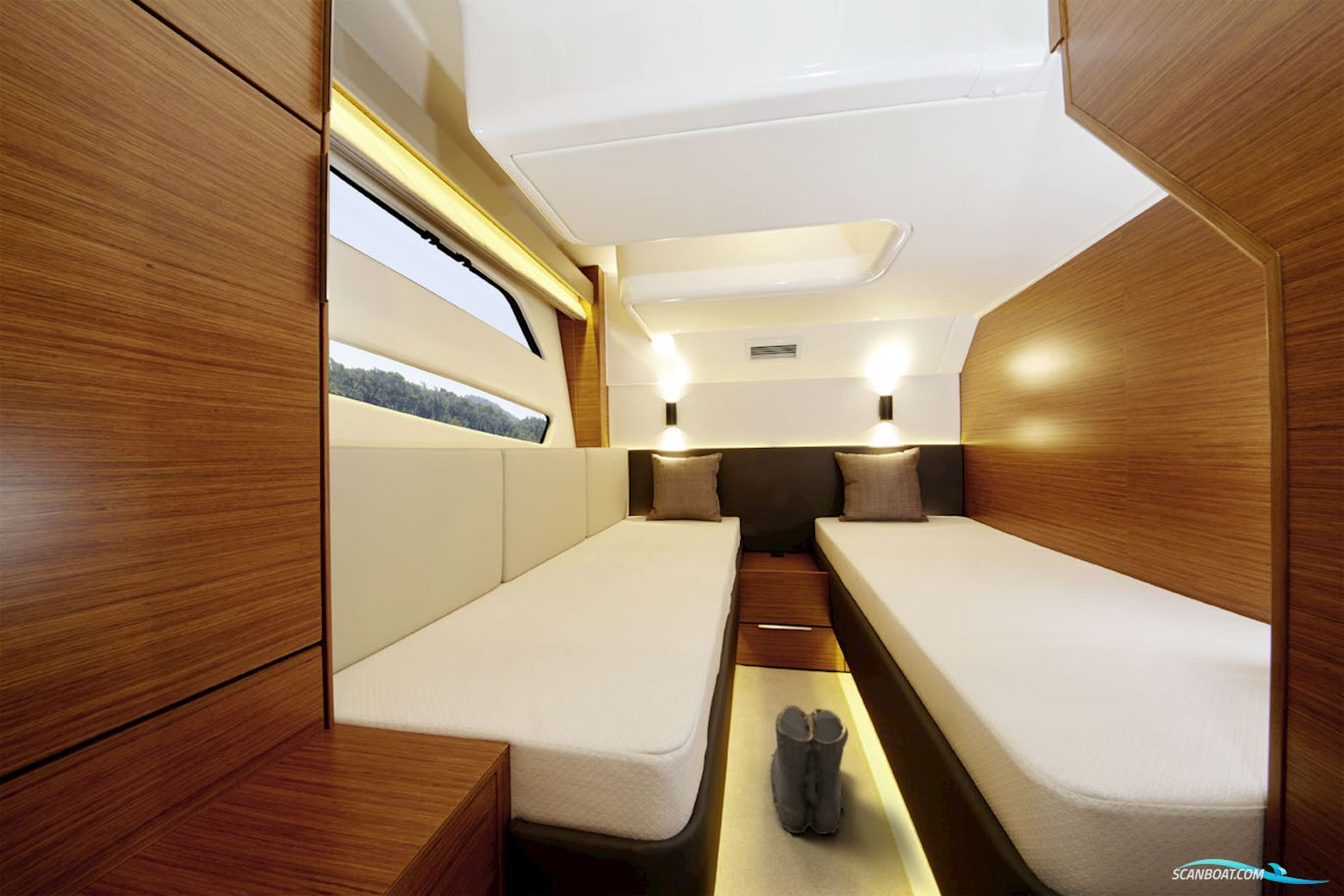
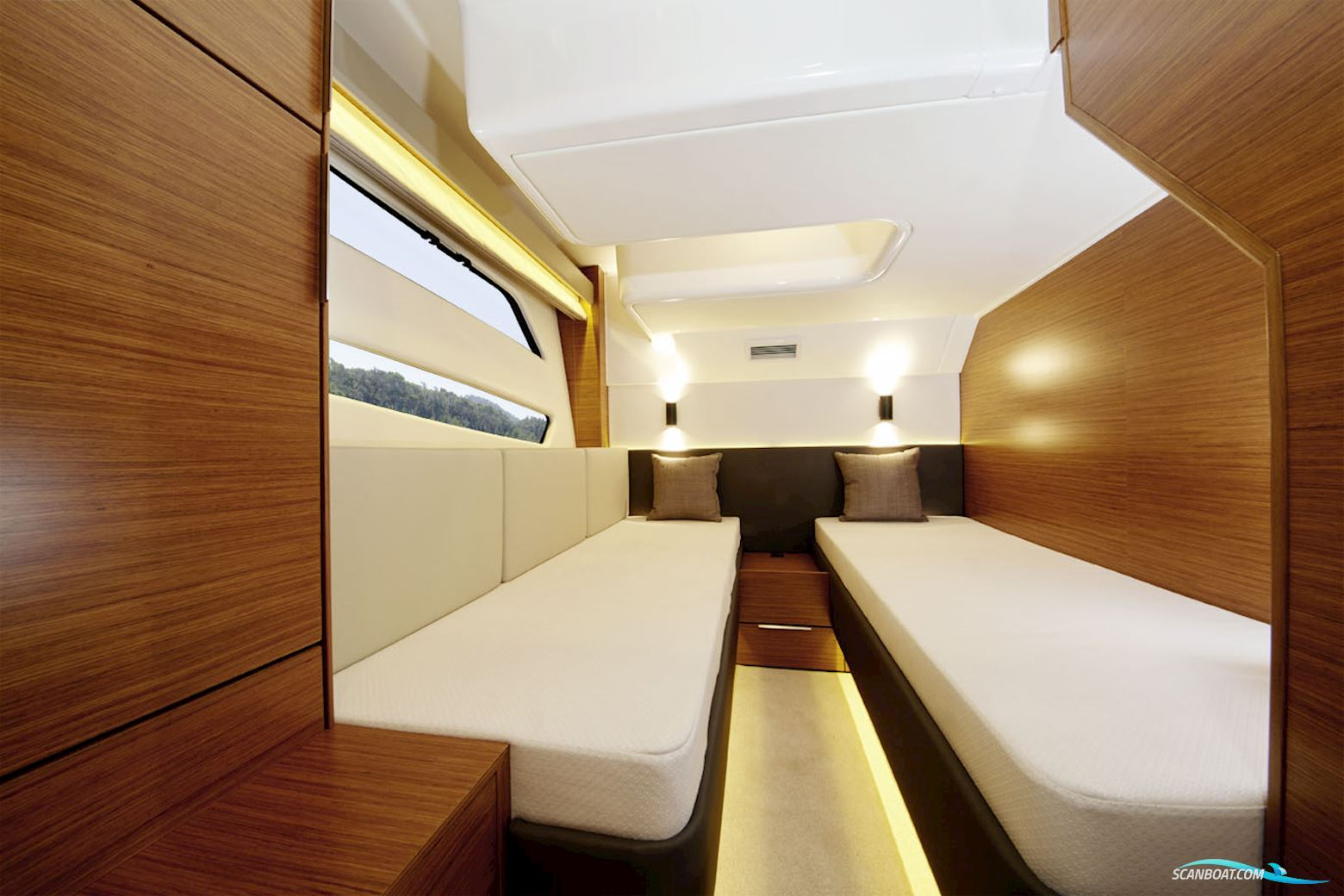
- boots (807, 750)
